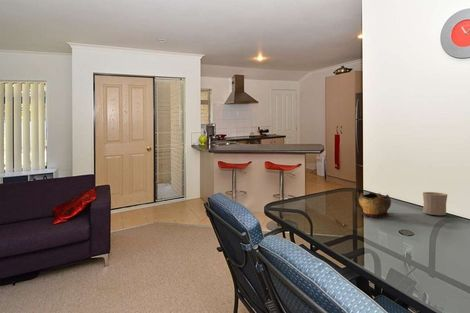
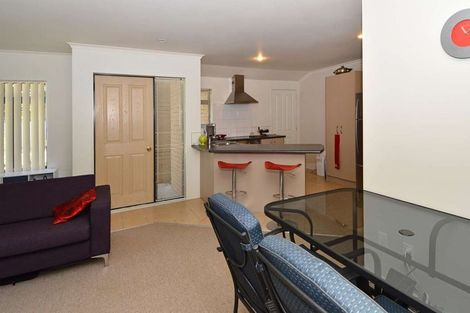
- cup (434, 203)
- decorative bowl (374, 202)
